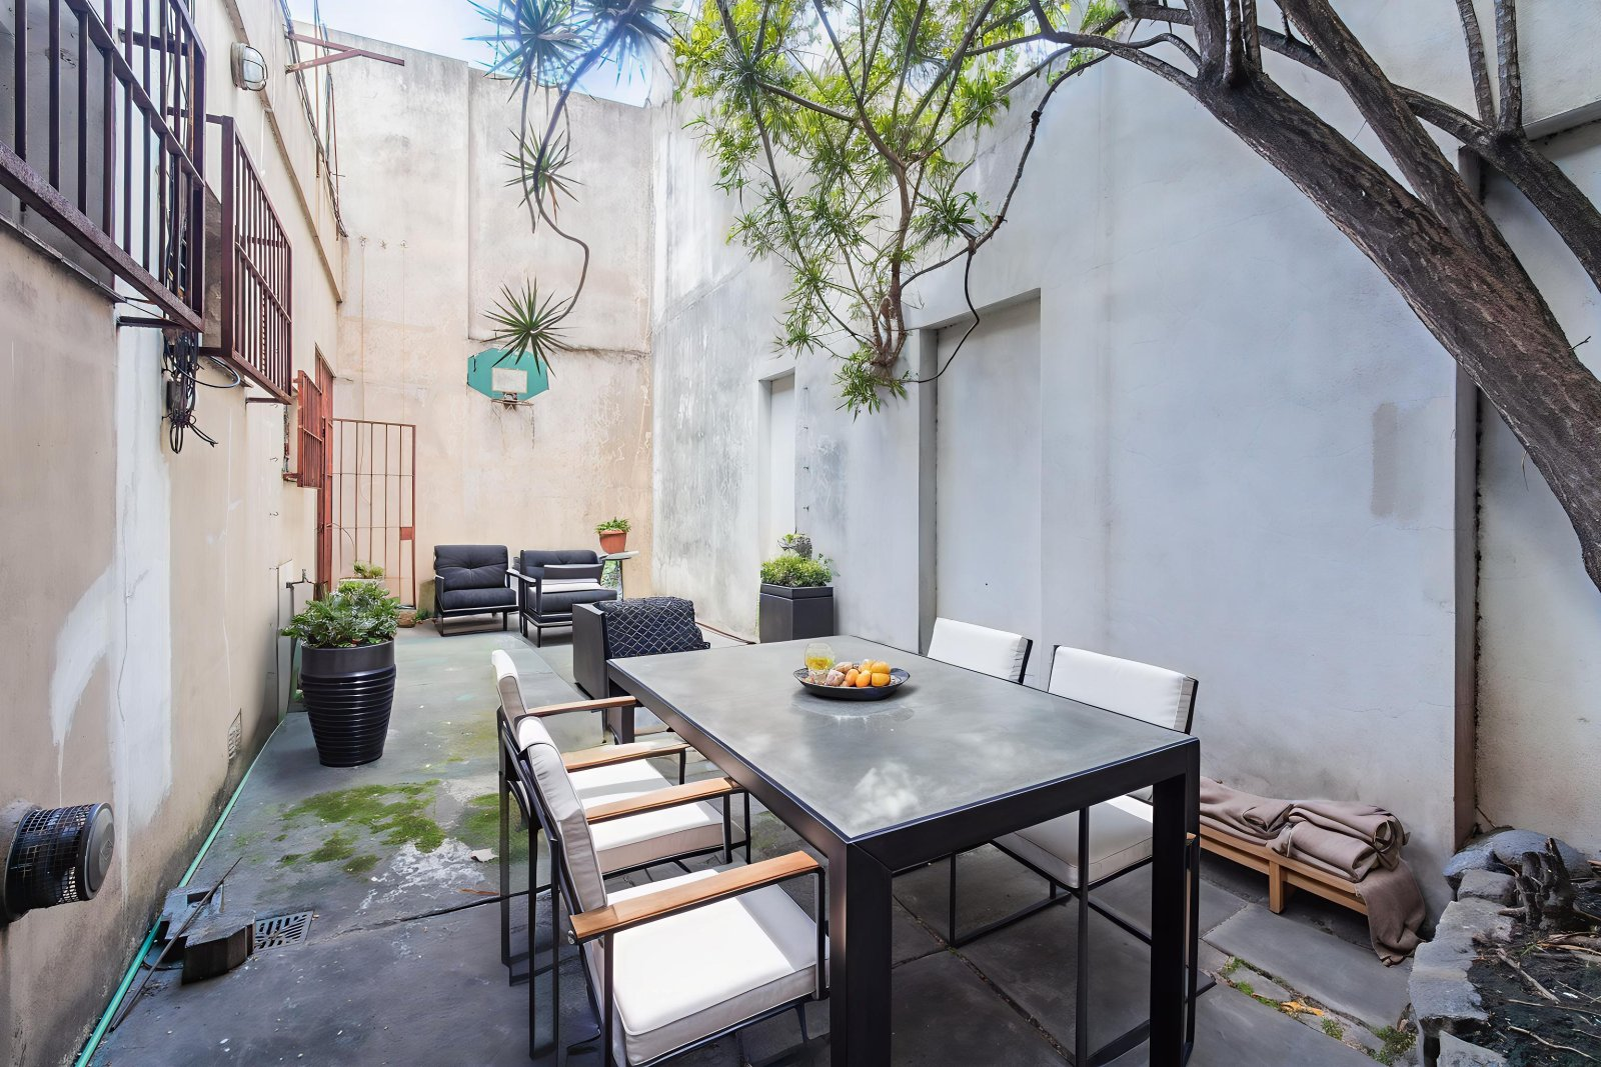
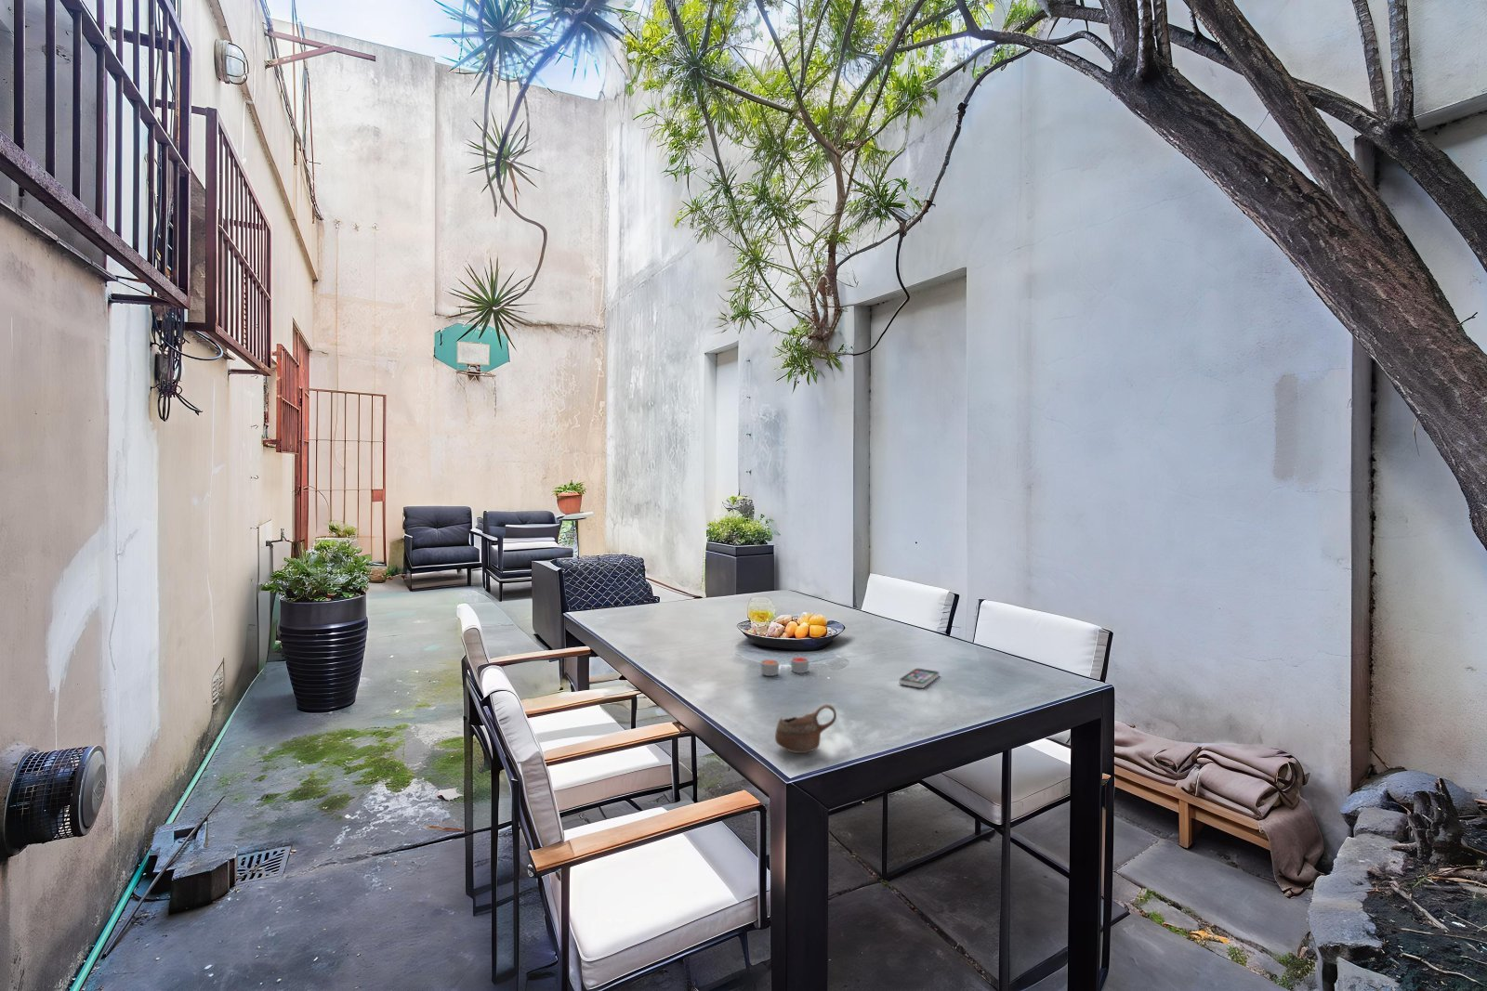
+ smartphone (919, 677)
+ cup (803, 728)
+ candle (779, 664)
